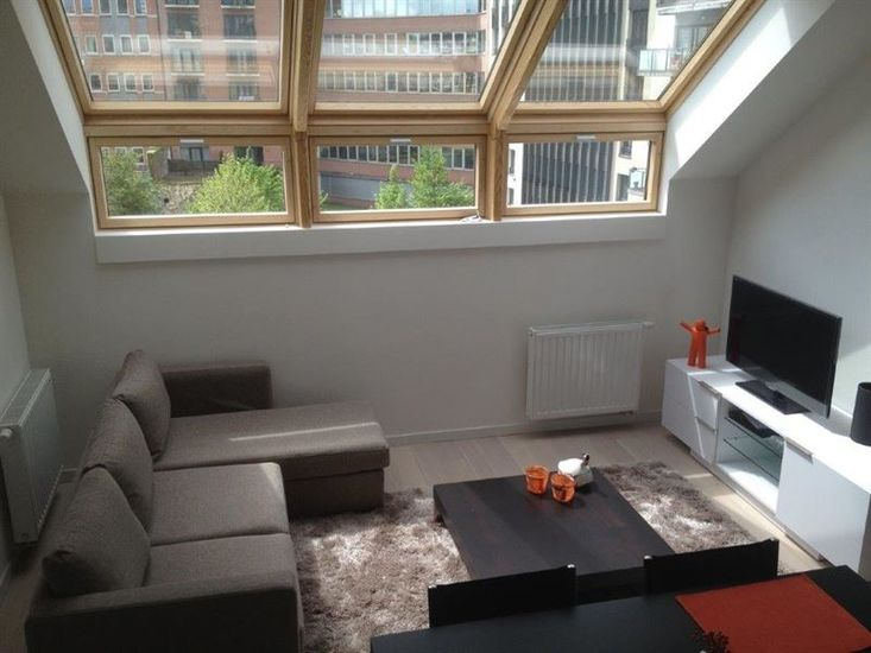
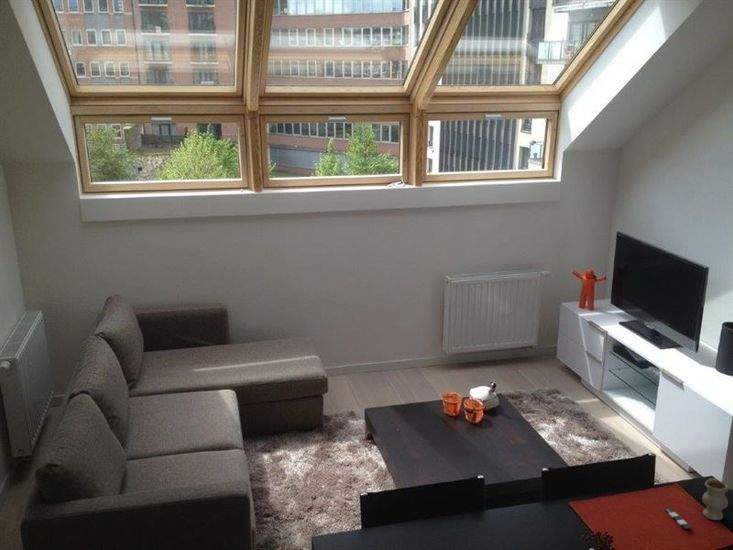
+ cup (702, 500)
